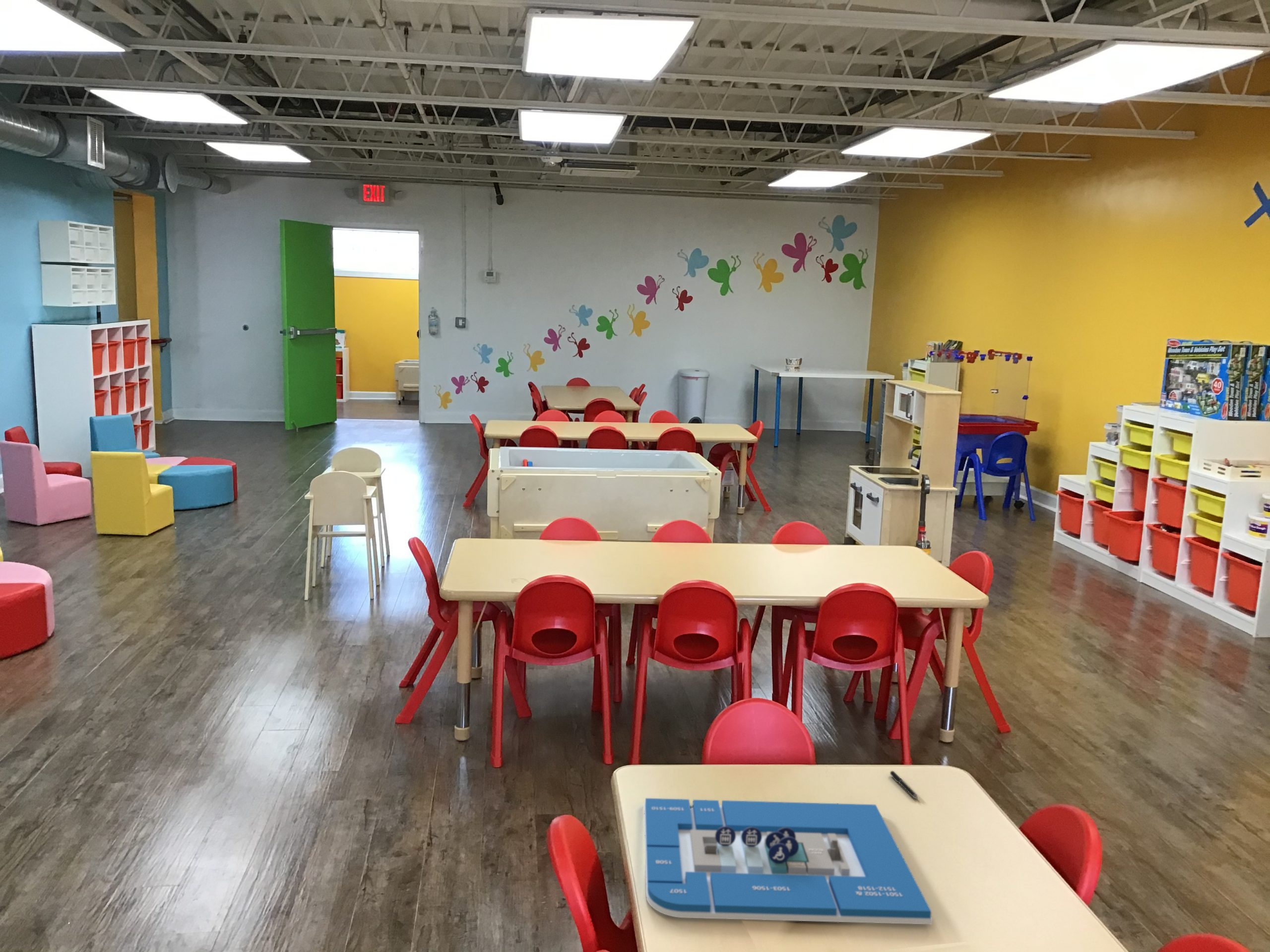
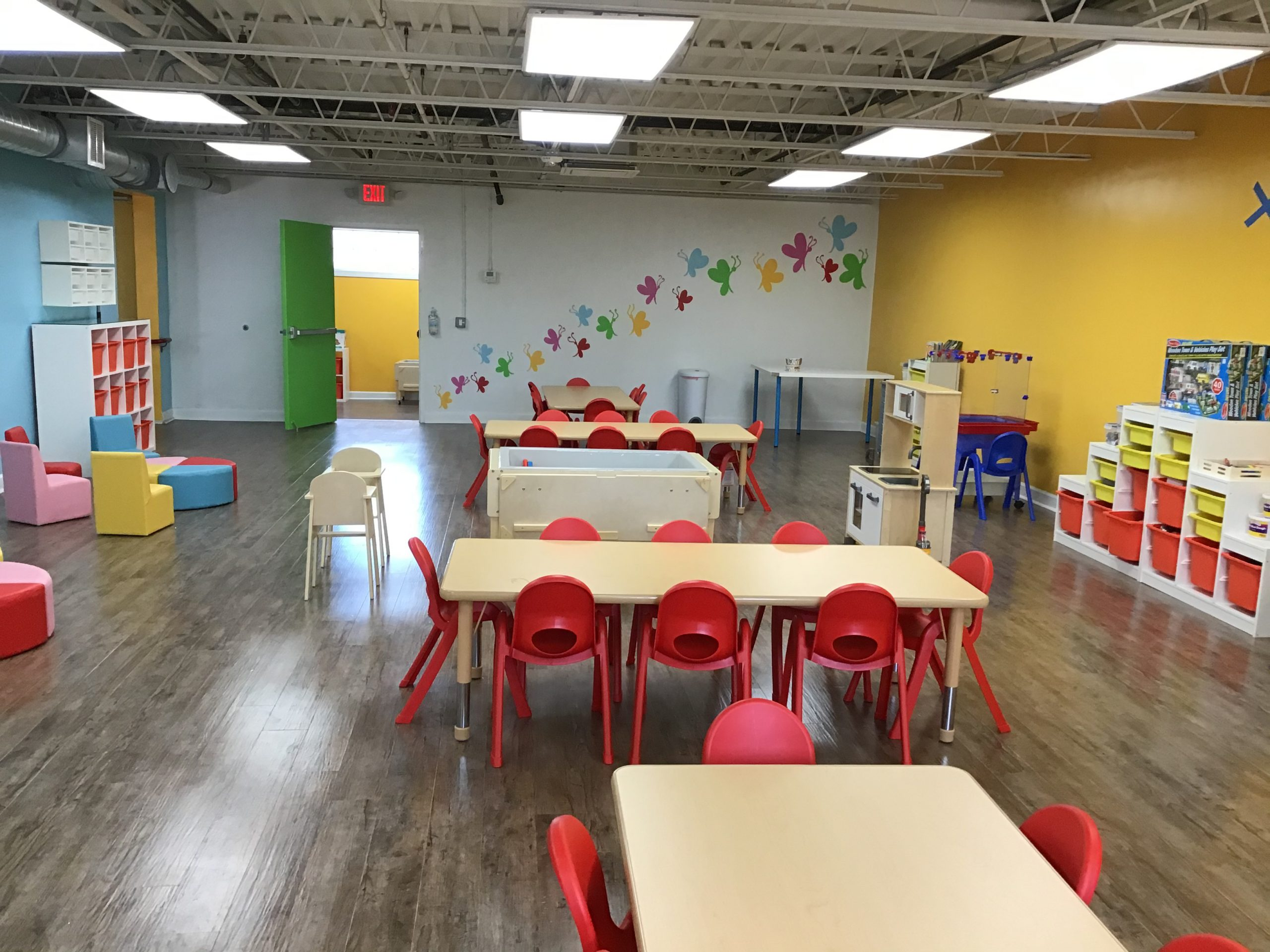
- architectural model (774, 845)
- pen (904, 785)
